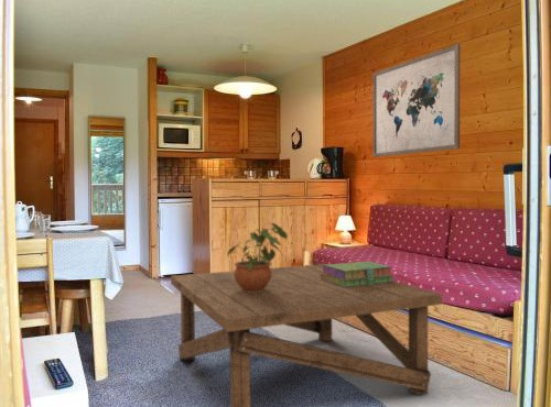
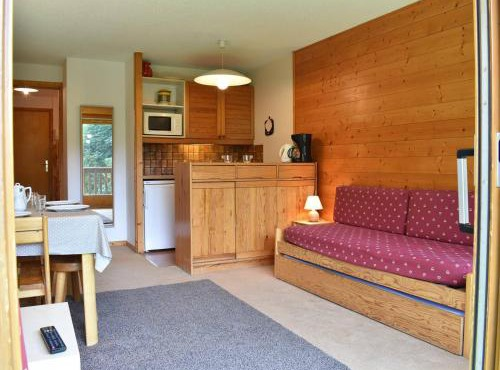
- coffee table (292, 326)
- potted plant (260, 255)
- stack of books (356, 273)
- wall art (411, 107)
